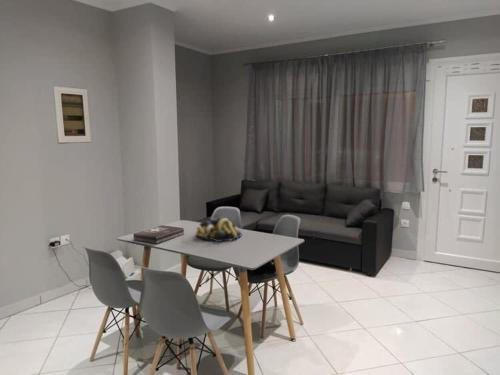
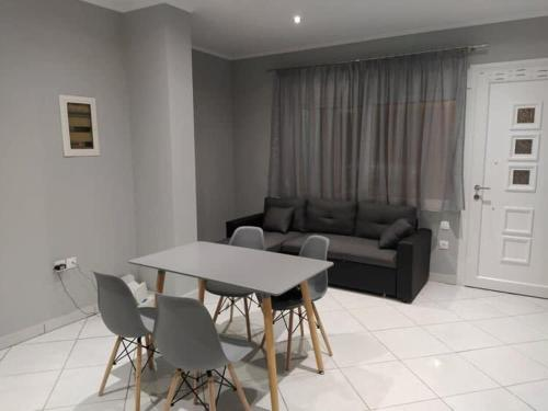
- fruit bowl (219, 226)
- first aid kit (159, 233)
